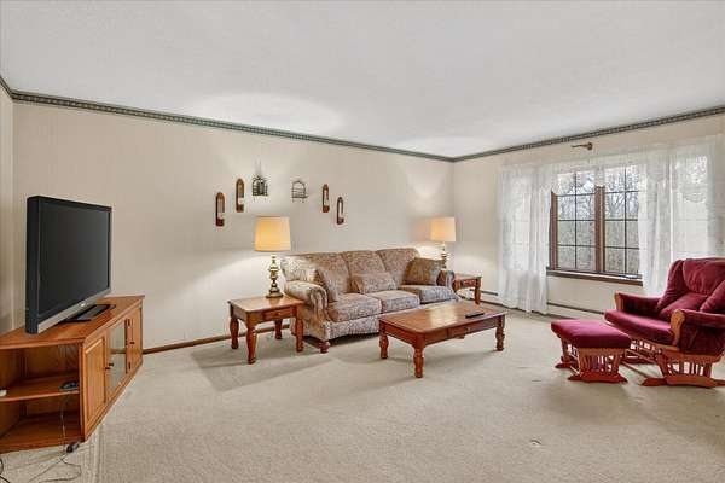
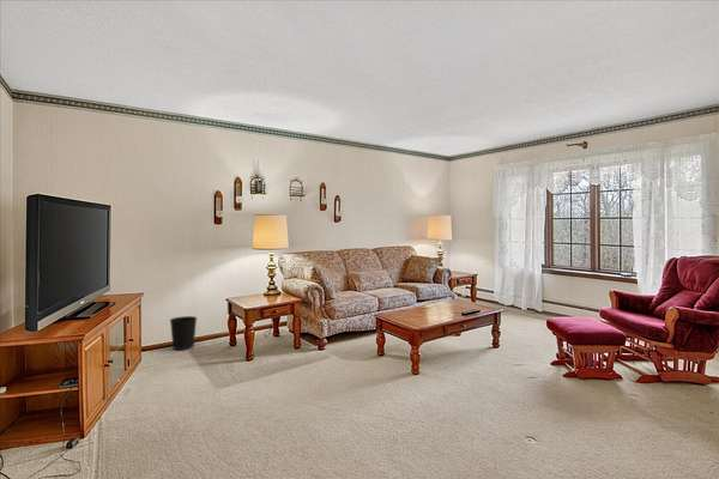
+ wastebasket (183, 333)
